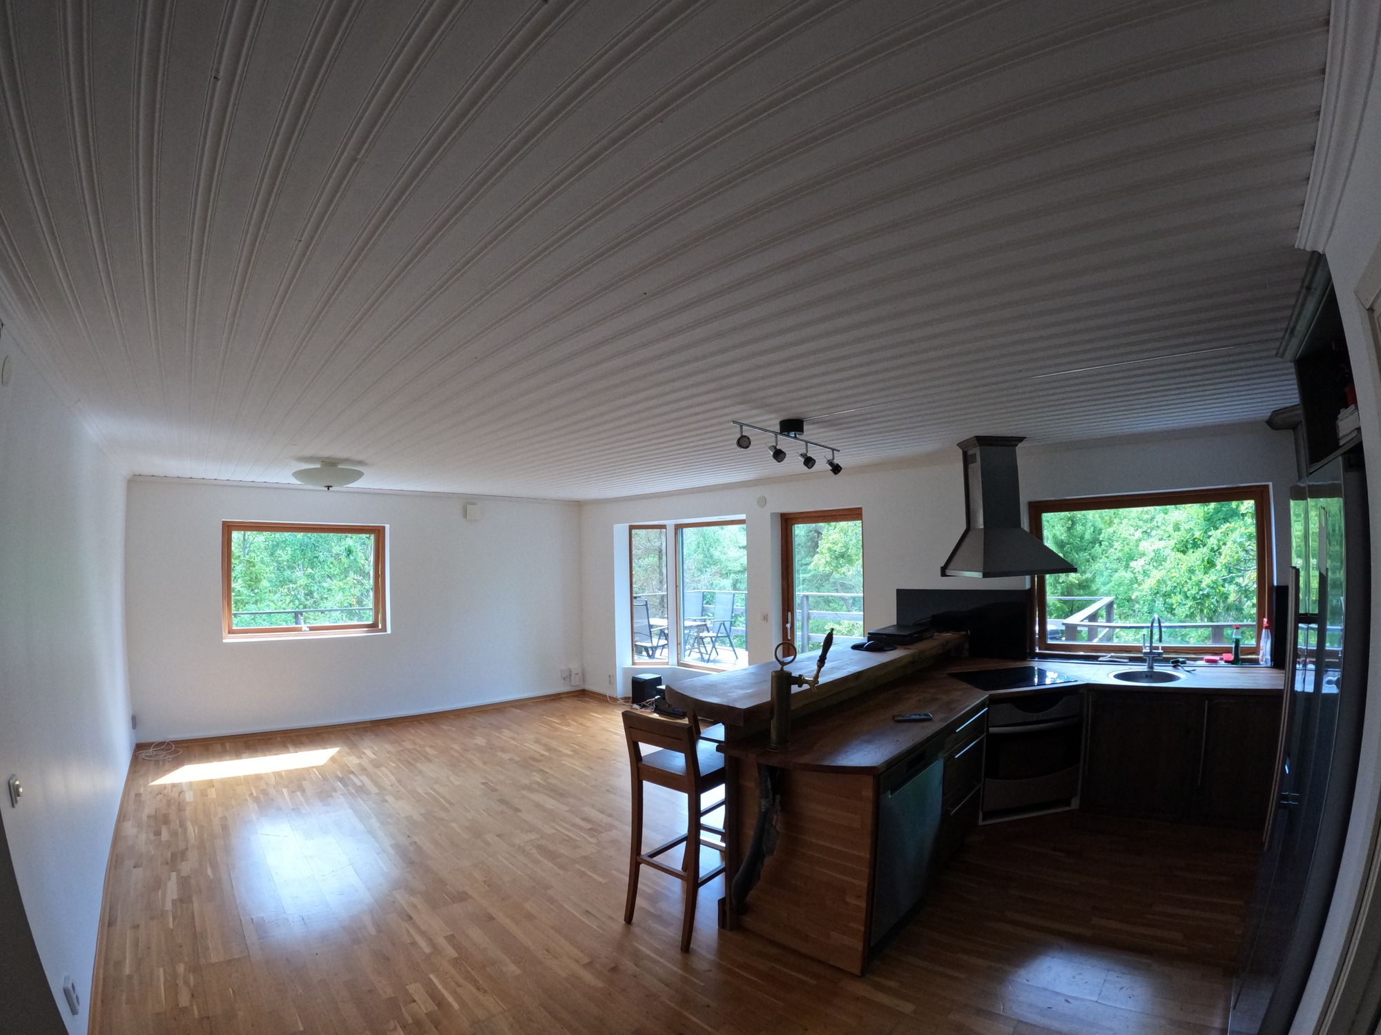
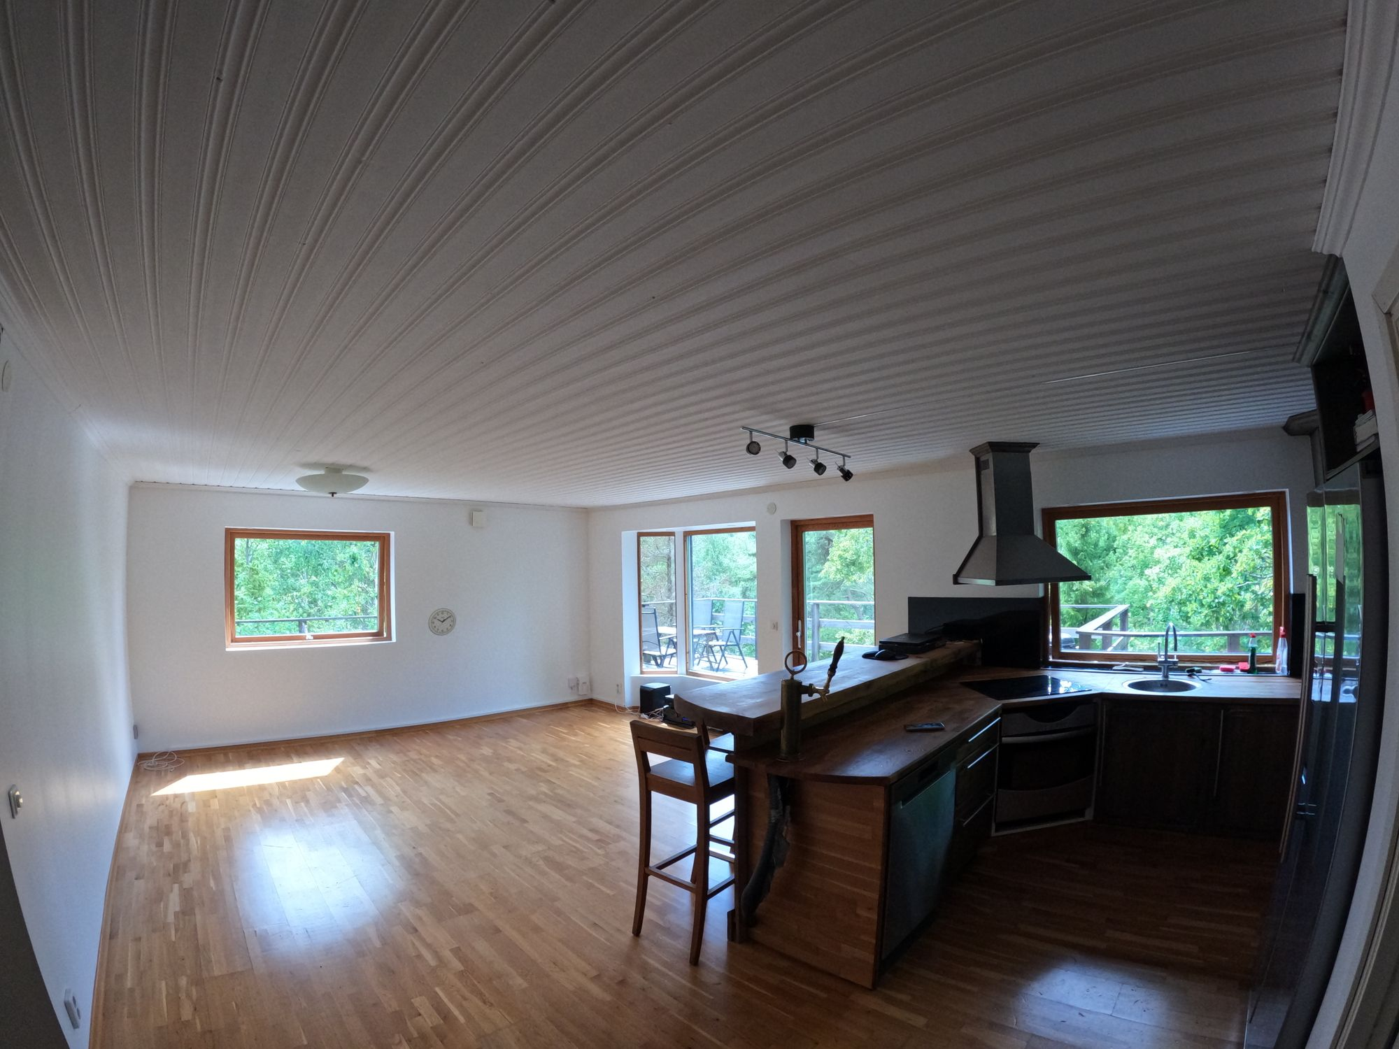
+ wall clock (442, 621)
